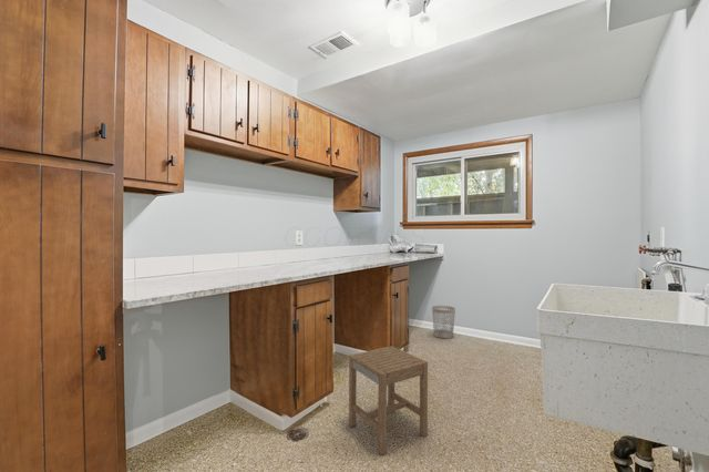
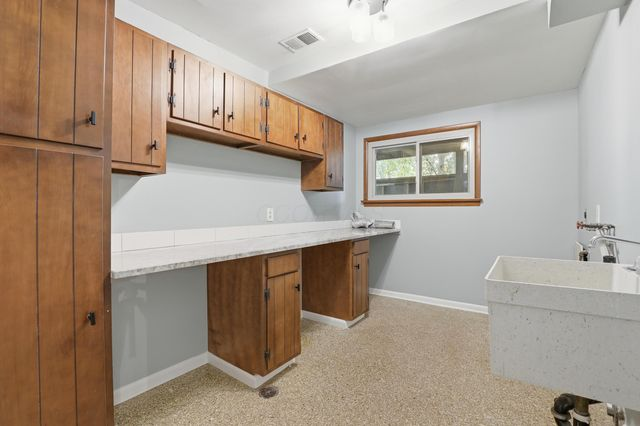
- wastebasket (443, 321)
- stool (388, 393)
